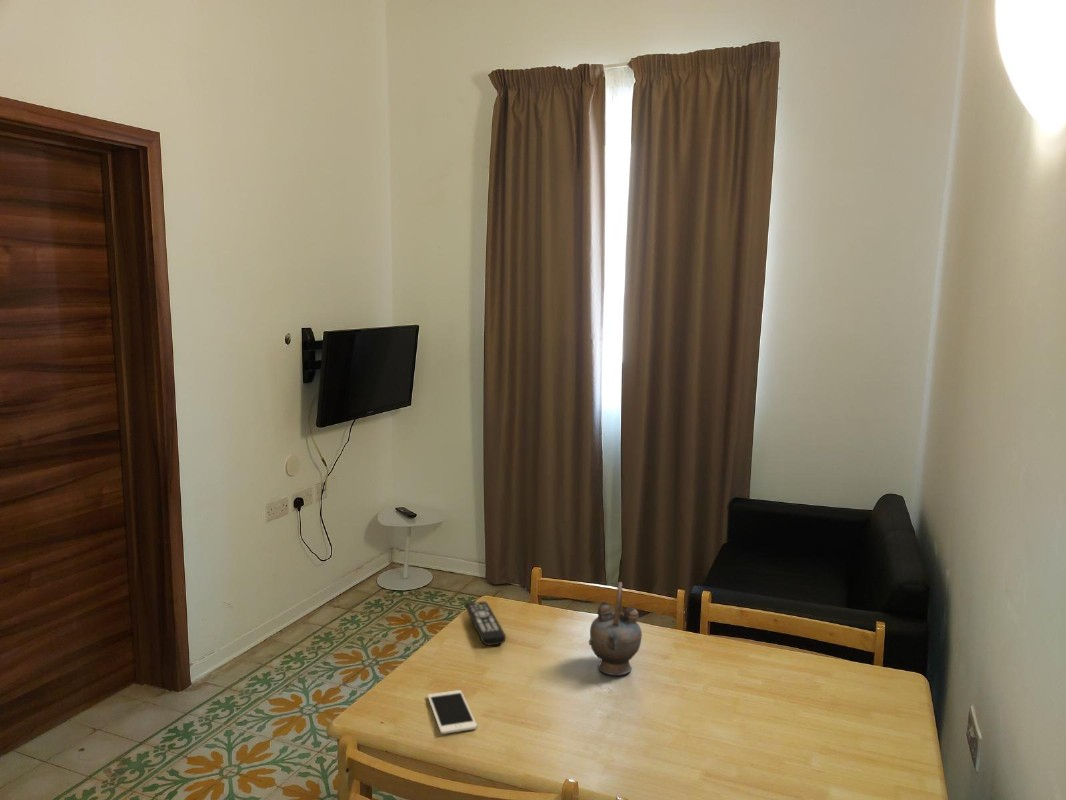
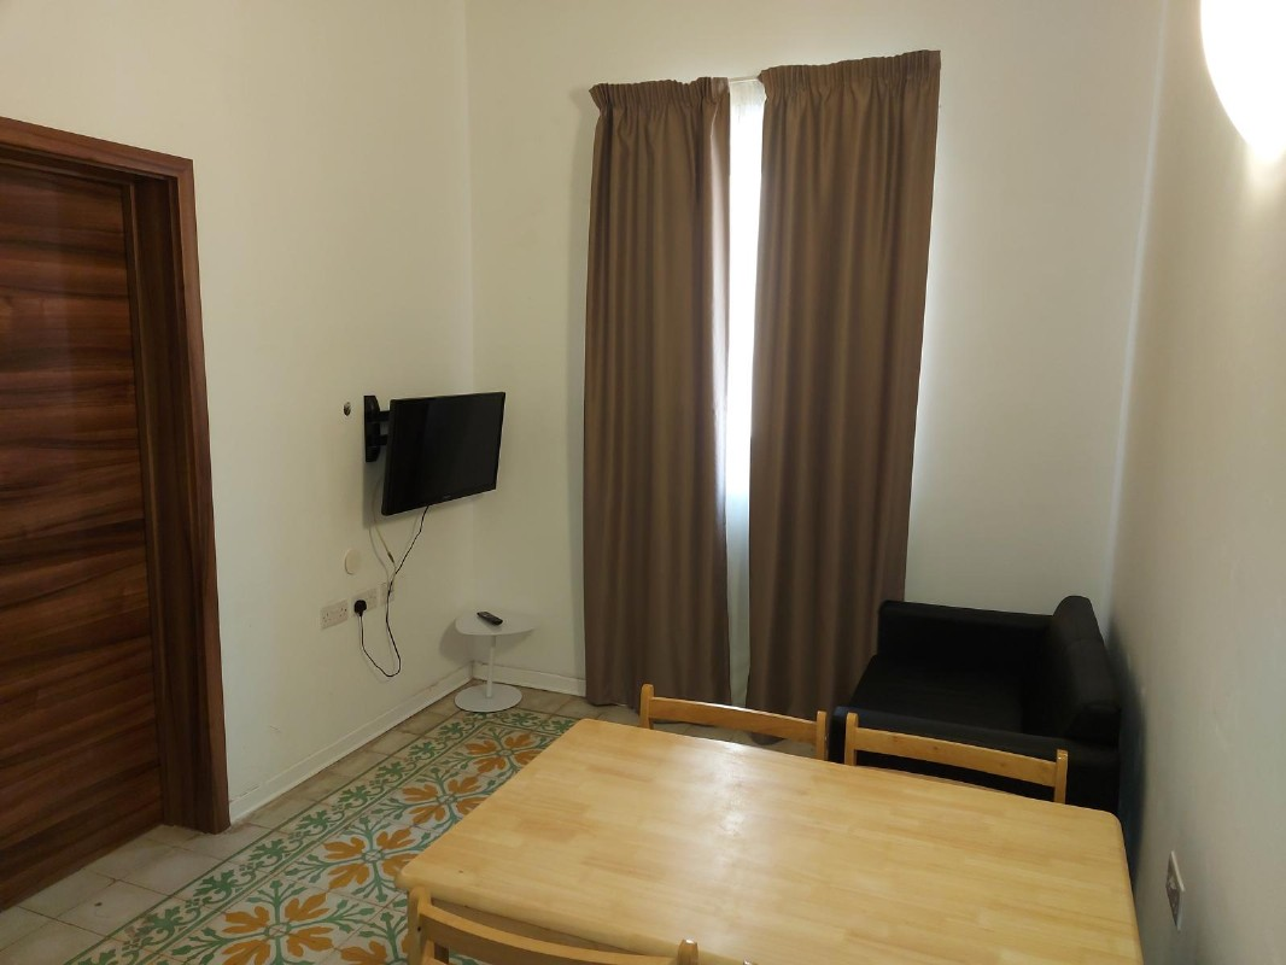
- cell phone (451, 710)
- remote control (484, 622)
- teapot (614, 628)
